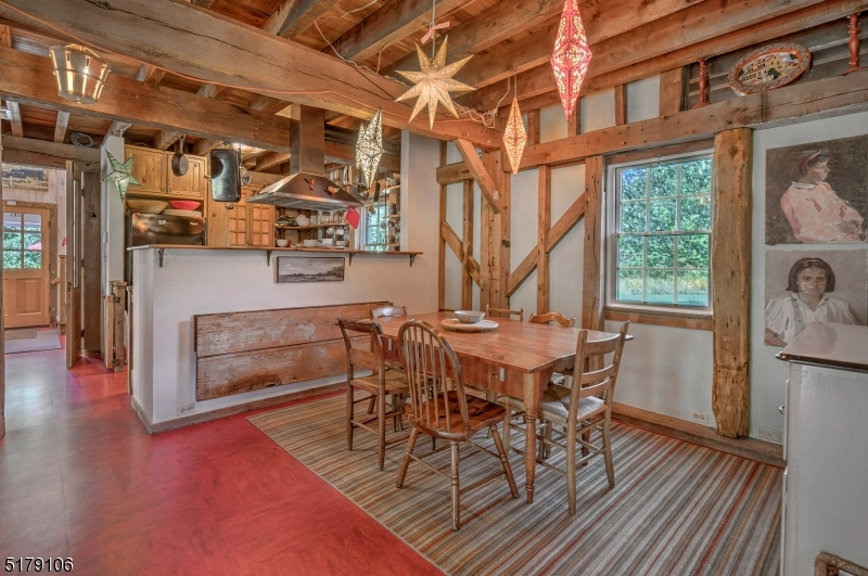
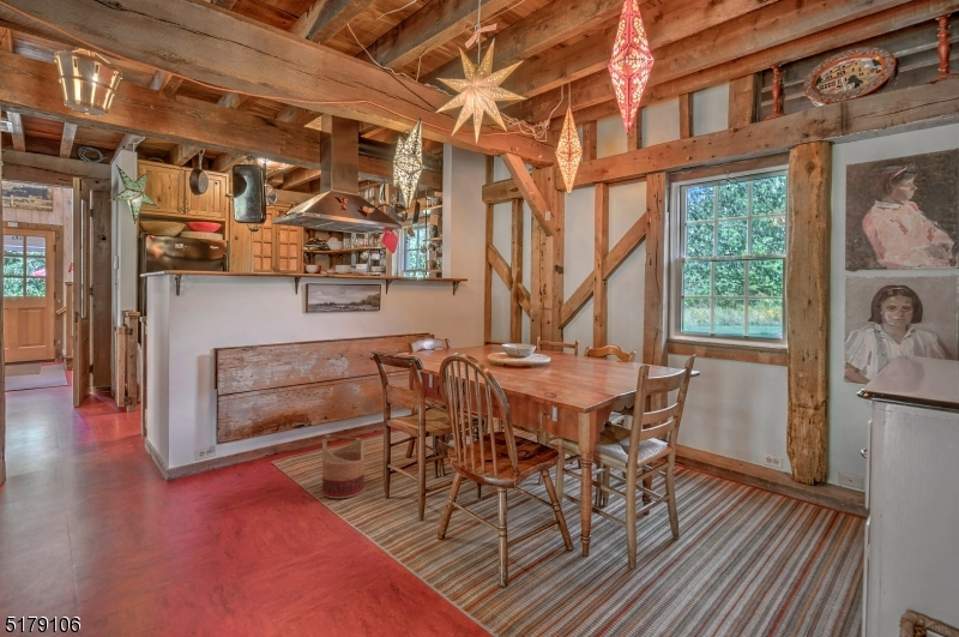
+ basket (343, 463)
